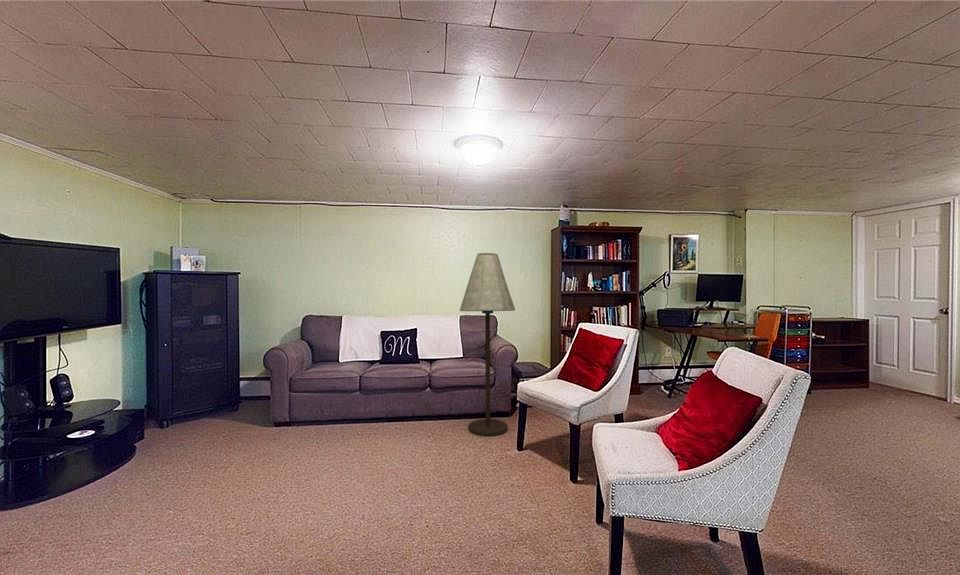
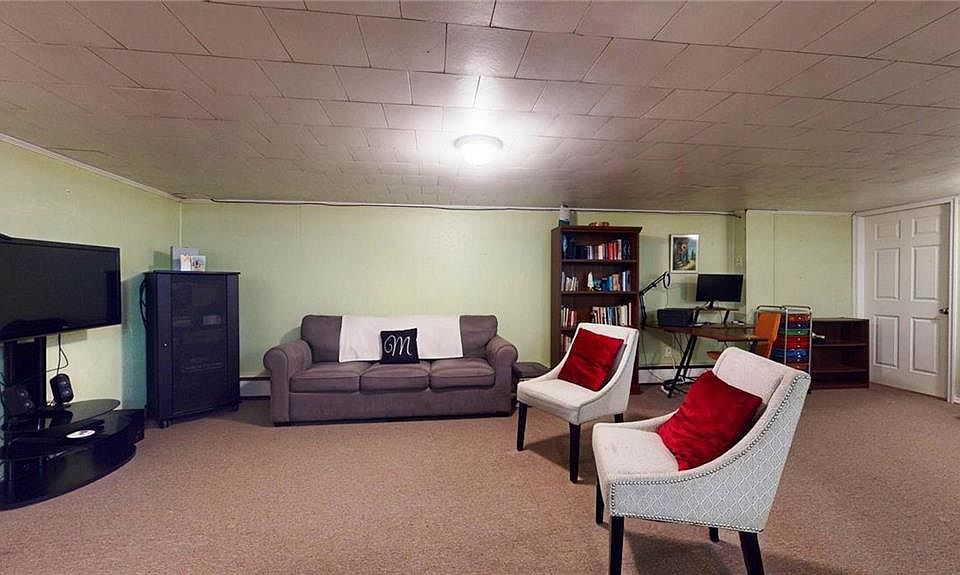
- floor lamp (487, 340)
